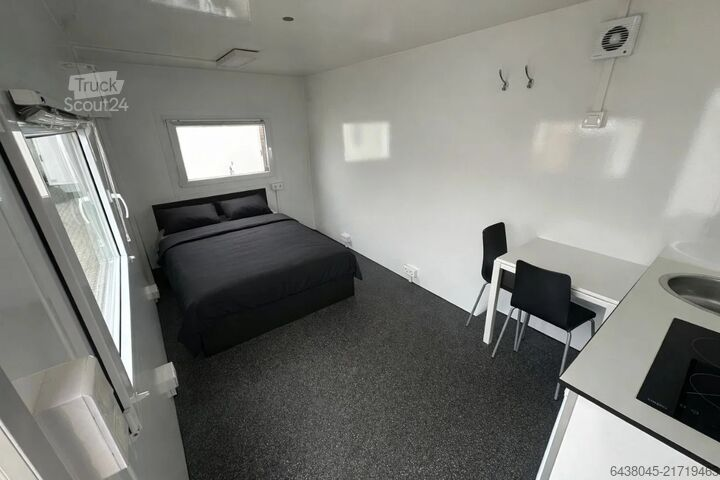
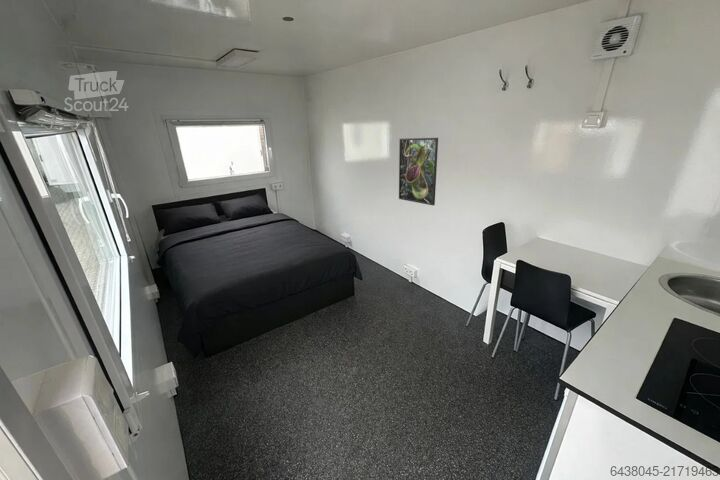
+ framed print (416, 171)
